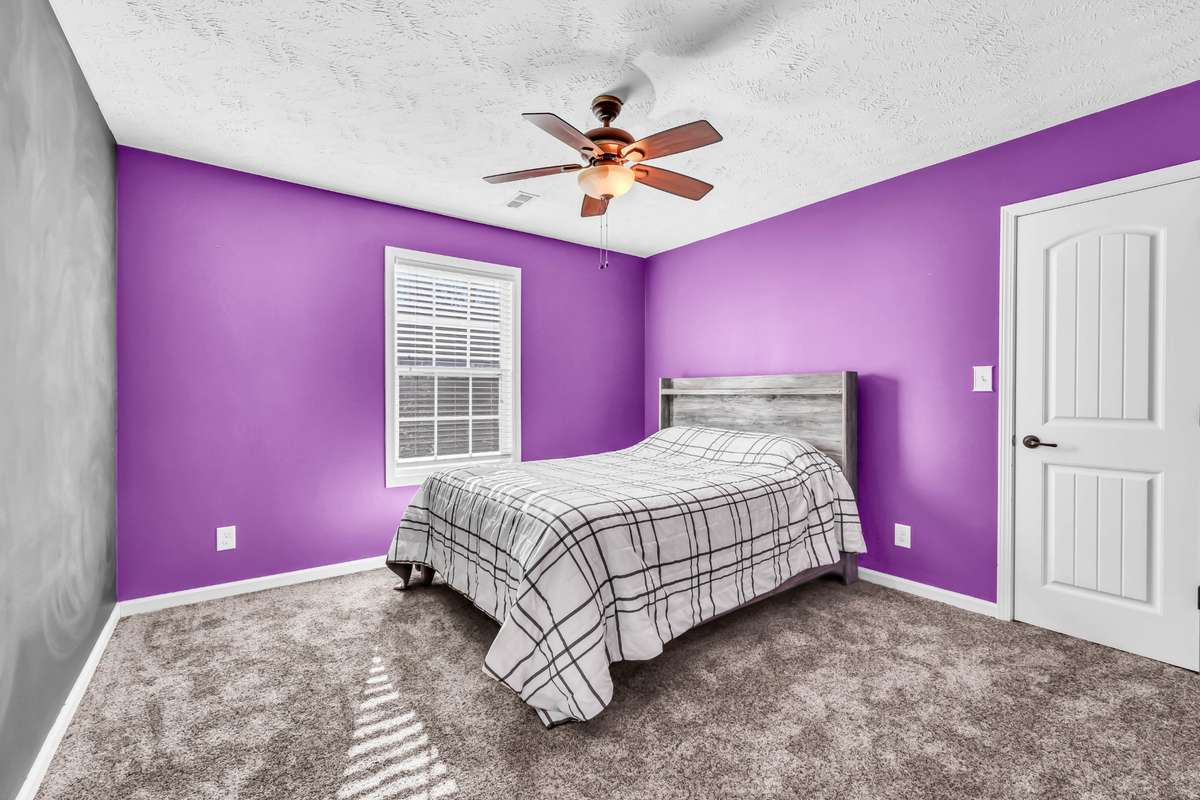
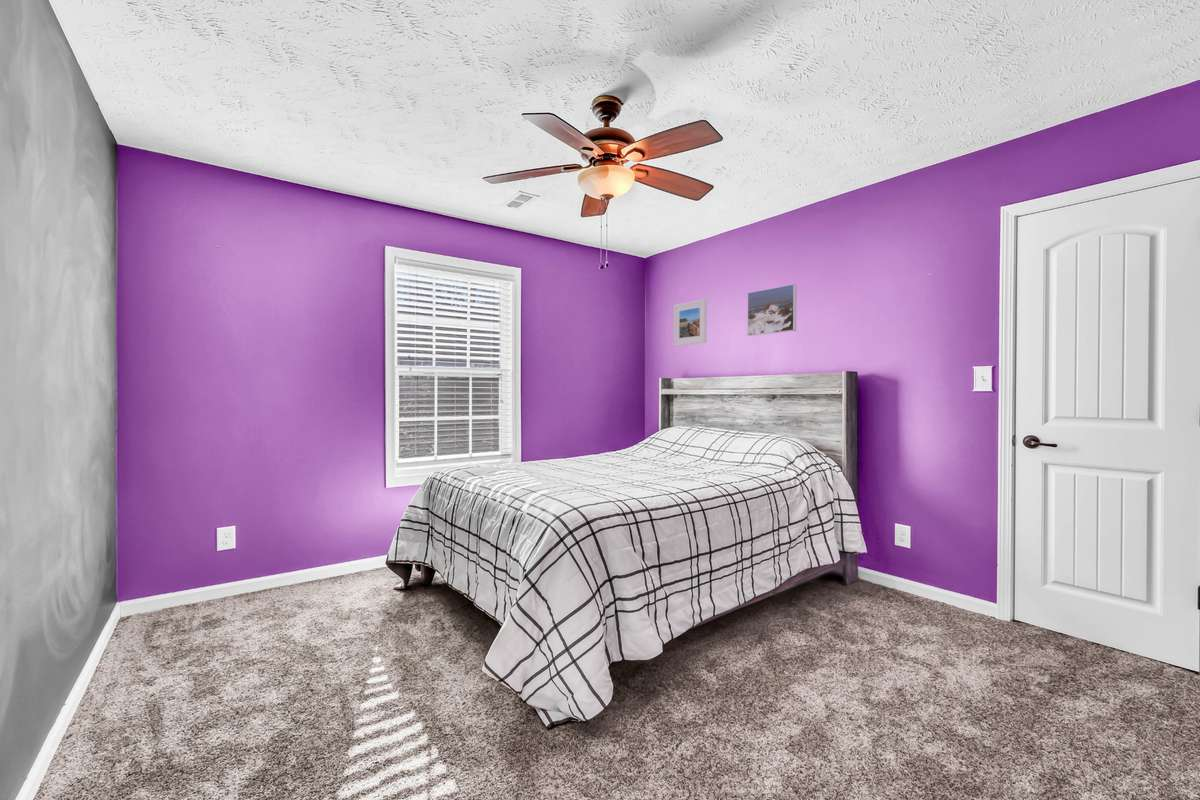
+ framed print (771, 311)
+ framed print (689, 323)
